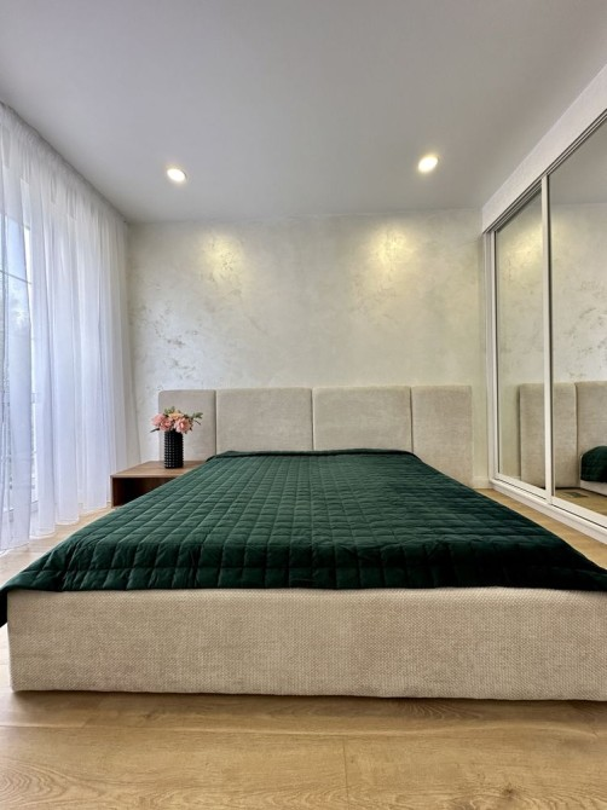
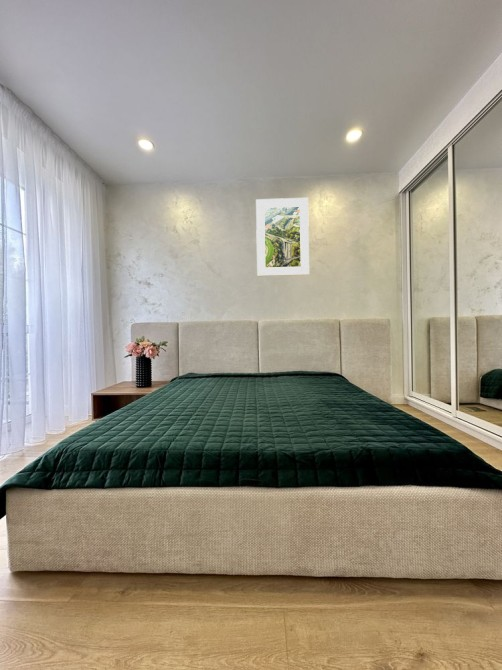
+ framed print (282, 237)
